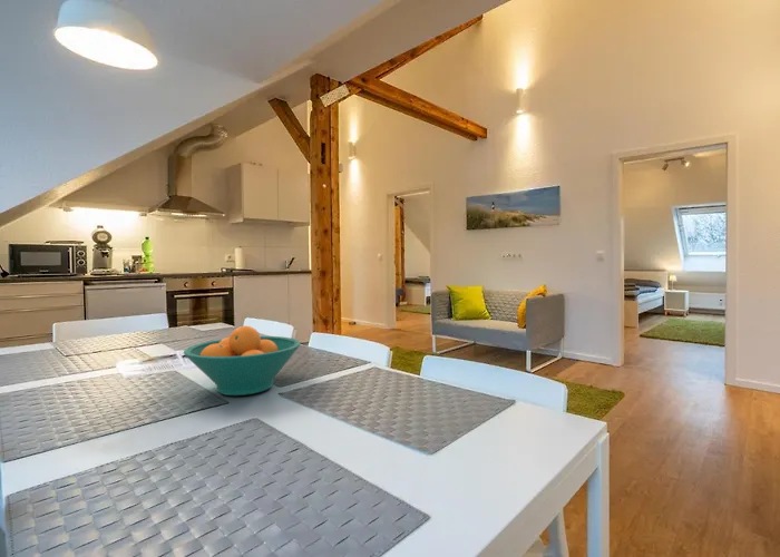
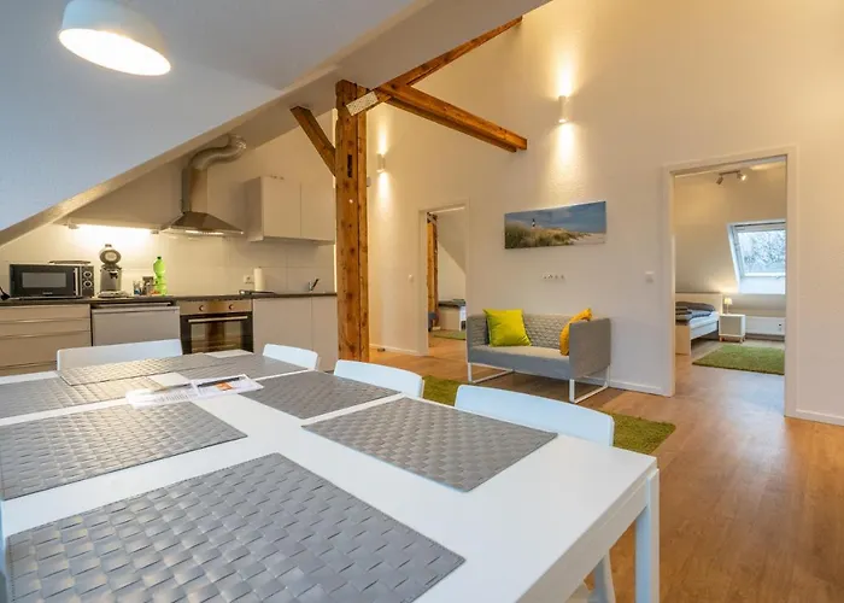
- fruit bowl (244, 356)
